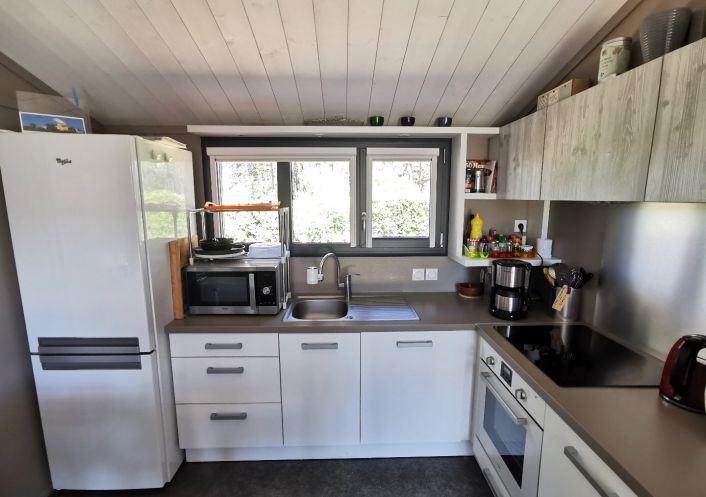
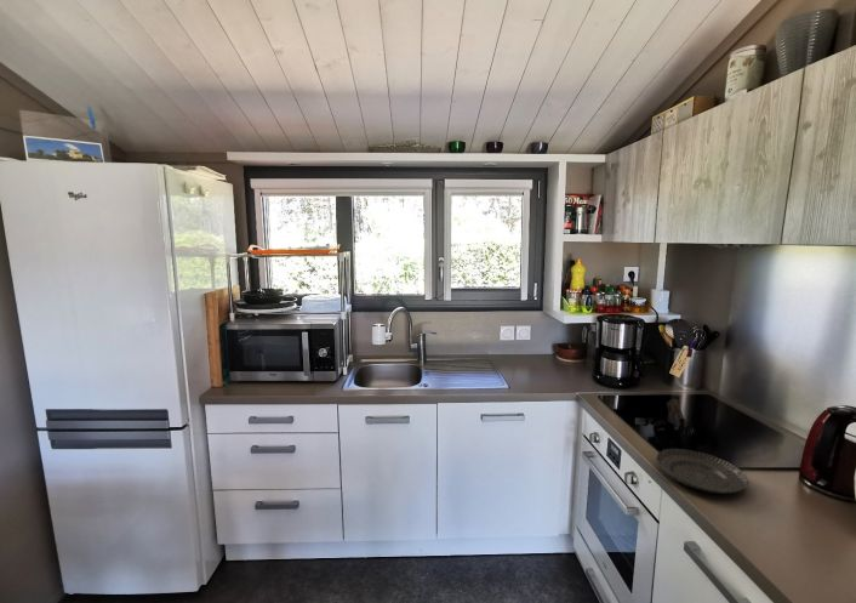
+ tart tin (698, 472)
